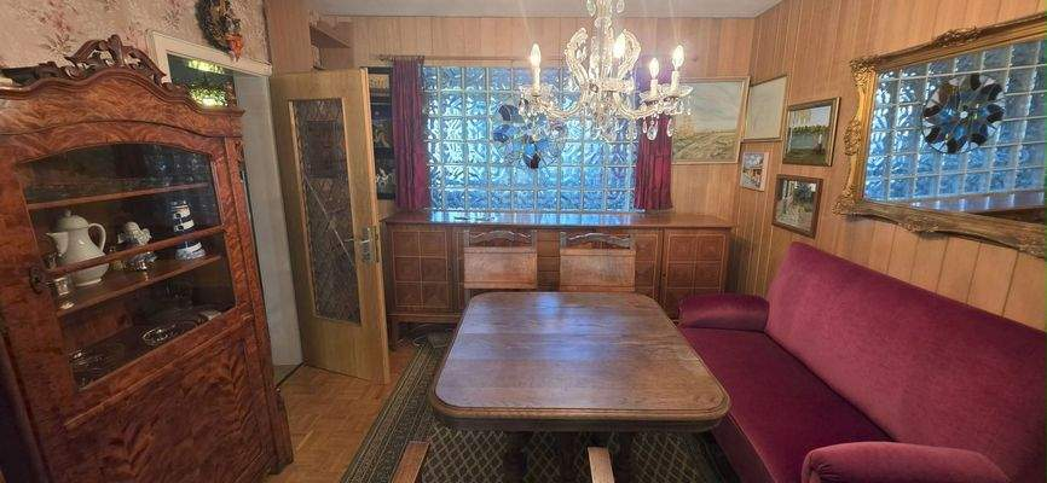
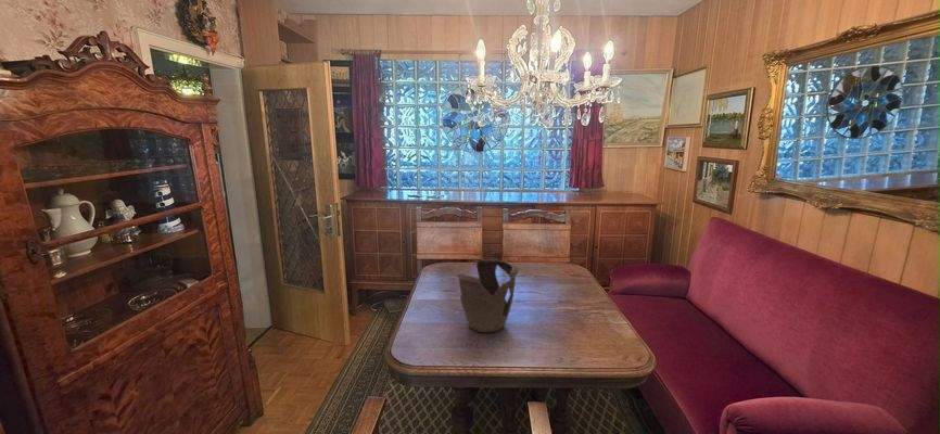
+ decorative bowl (488, 296)
